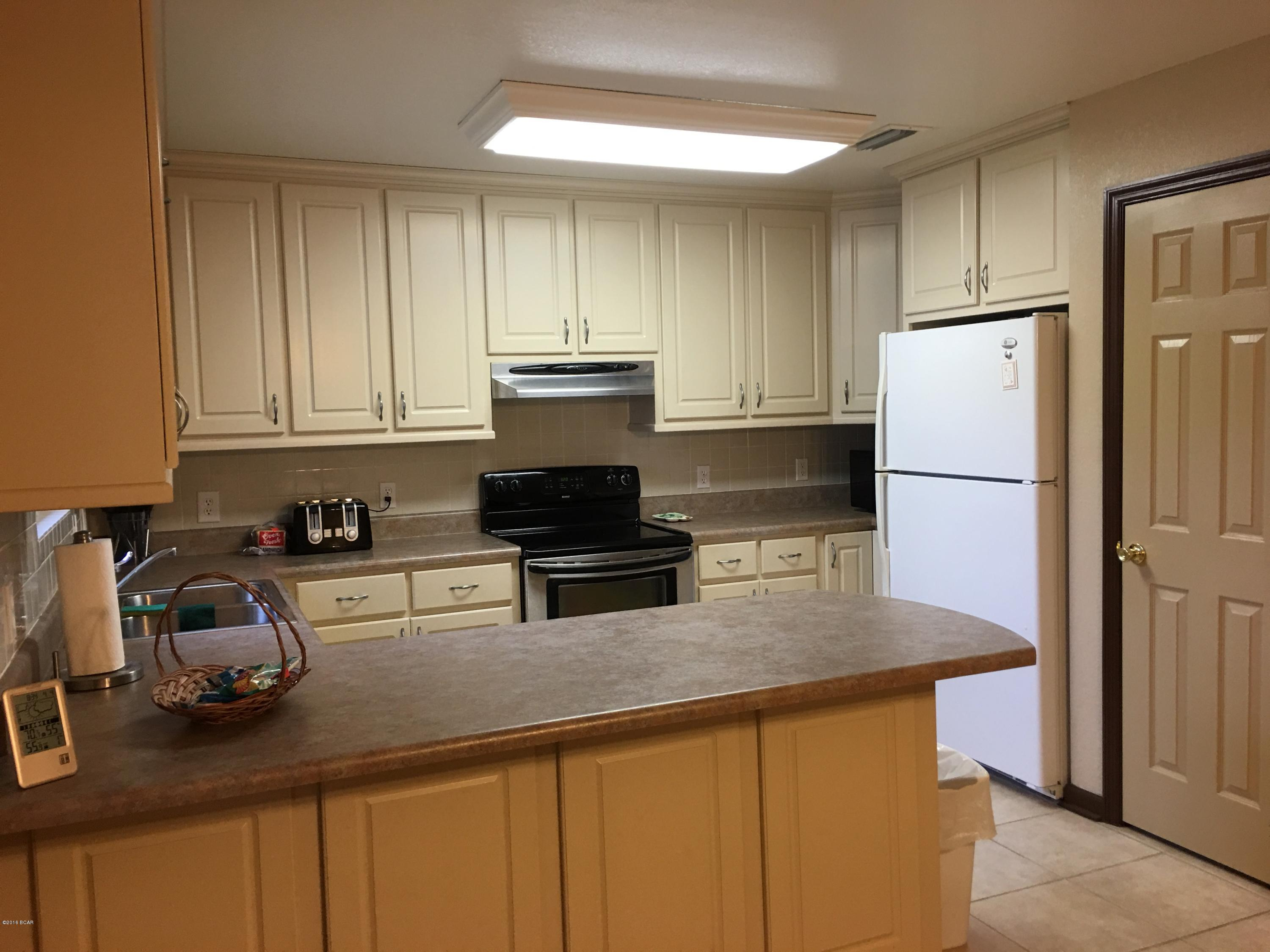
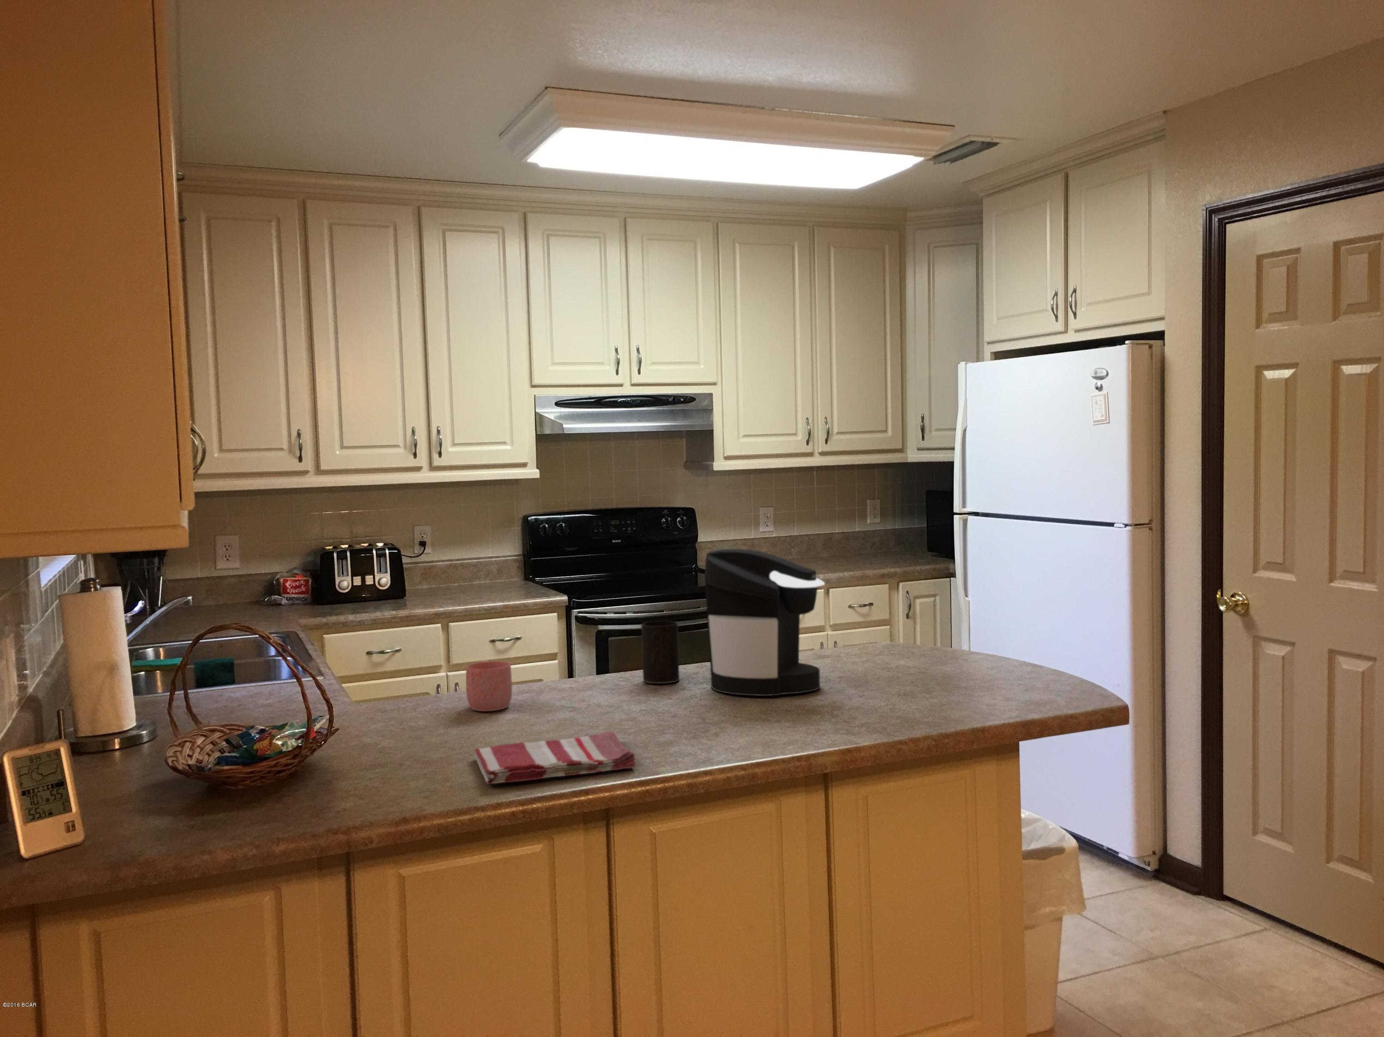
+ mug (487, 684)
+ cup (660, 651)
+ dish towel (554, 755)
+ coffee maker (766, 618)
